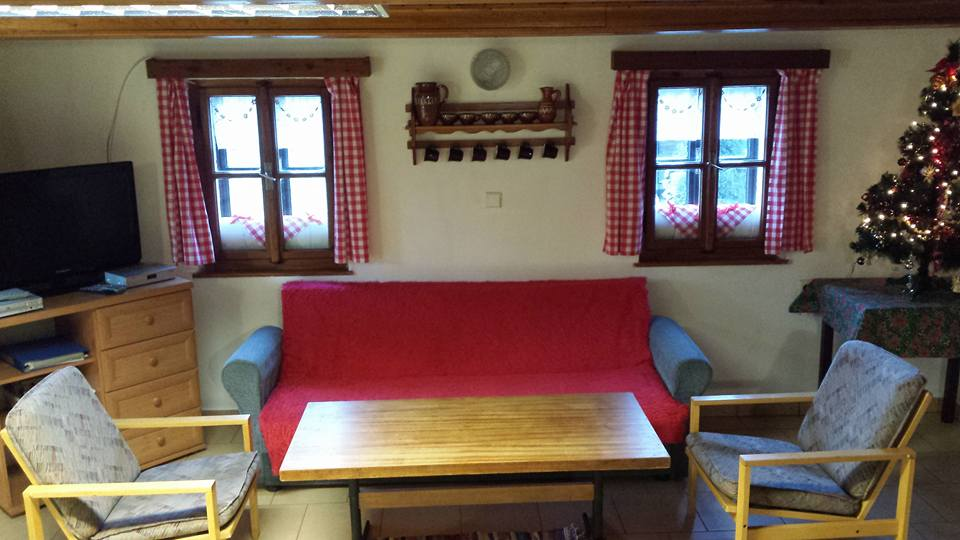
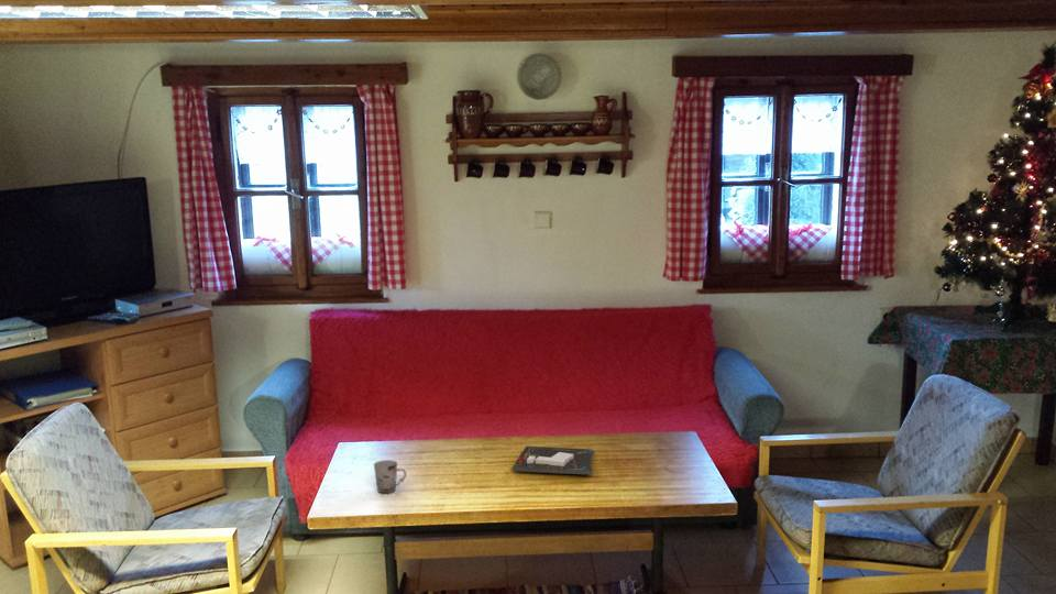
+ board game (553, 458)
+ cup (391, 476)
